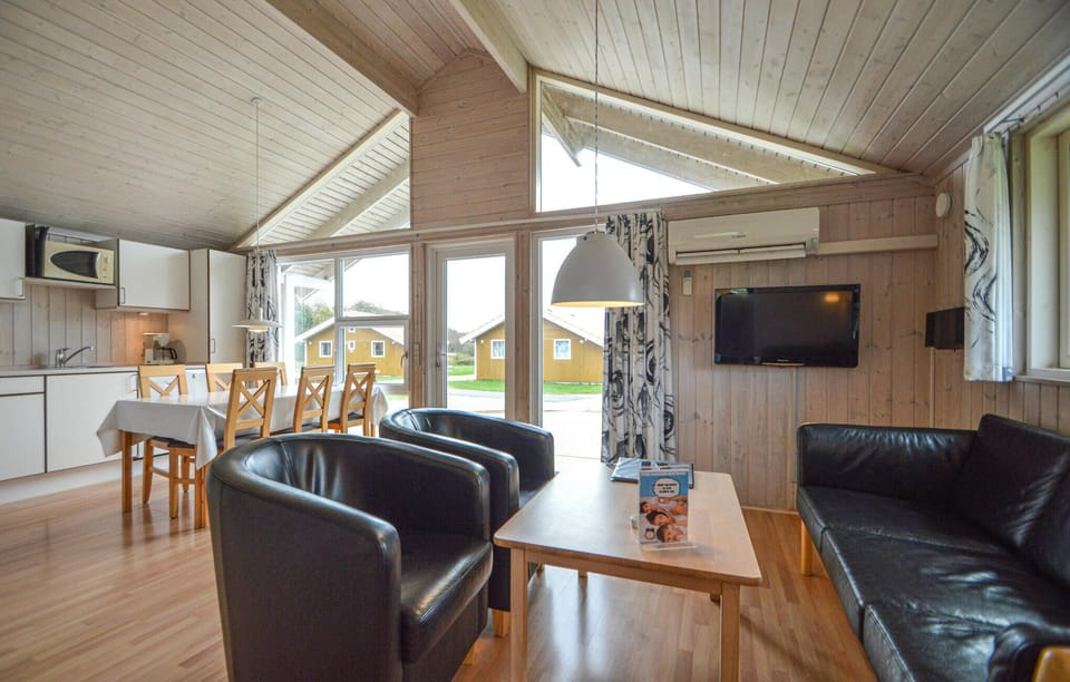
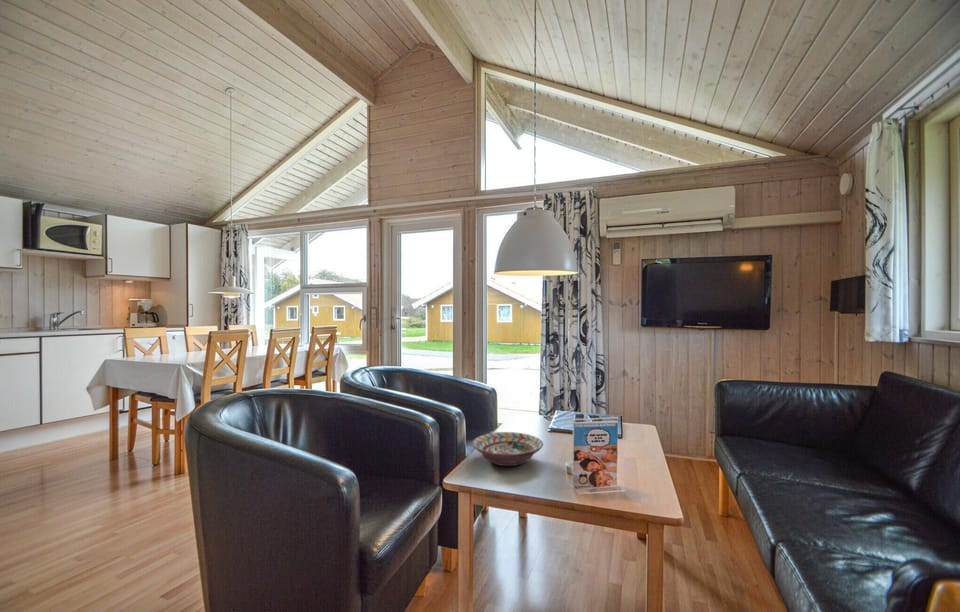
+ decorative bowl (507, 451)
